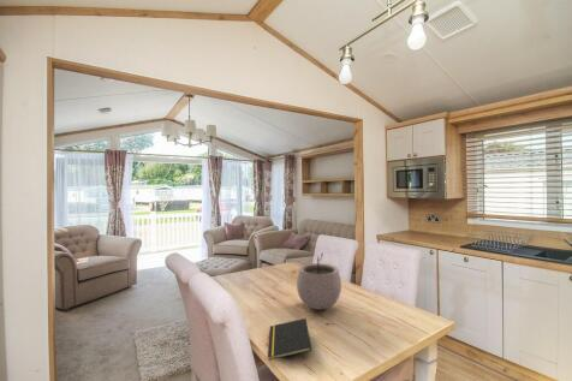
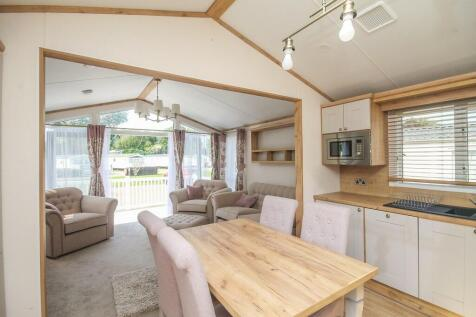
- plant pot (318, 279)
- notepad (288, 337)
